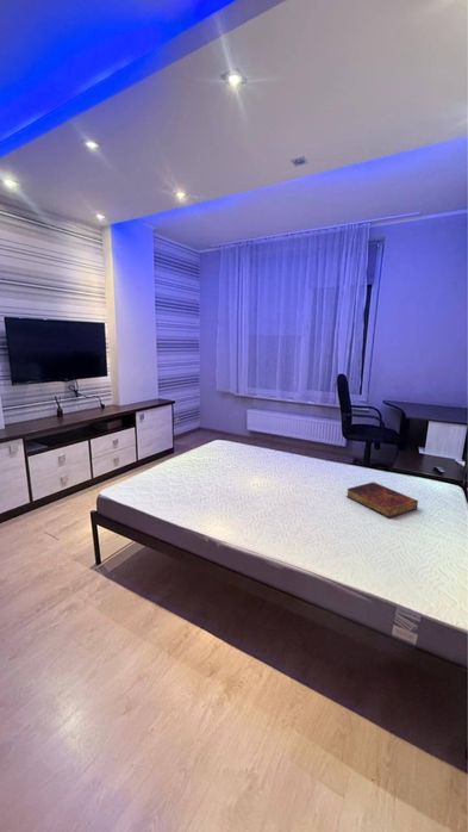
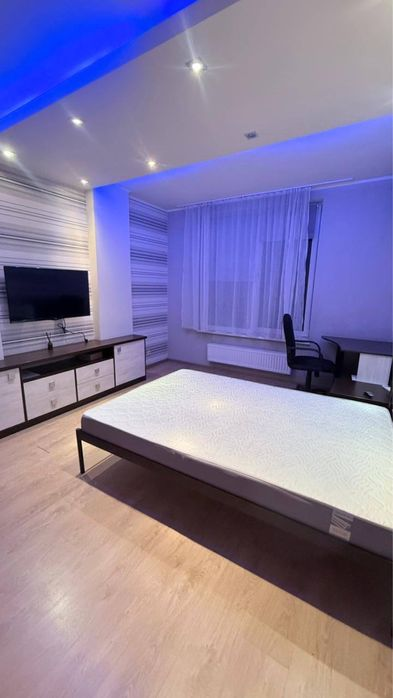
- book (380, 498)
